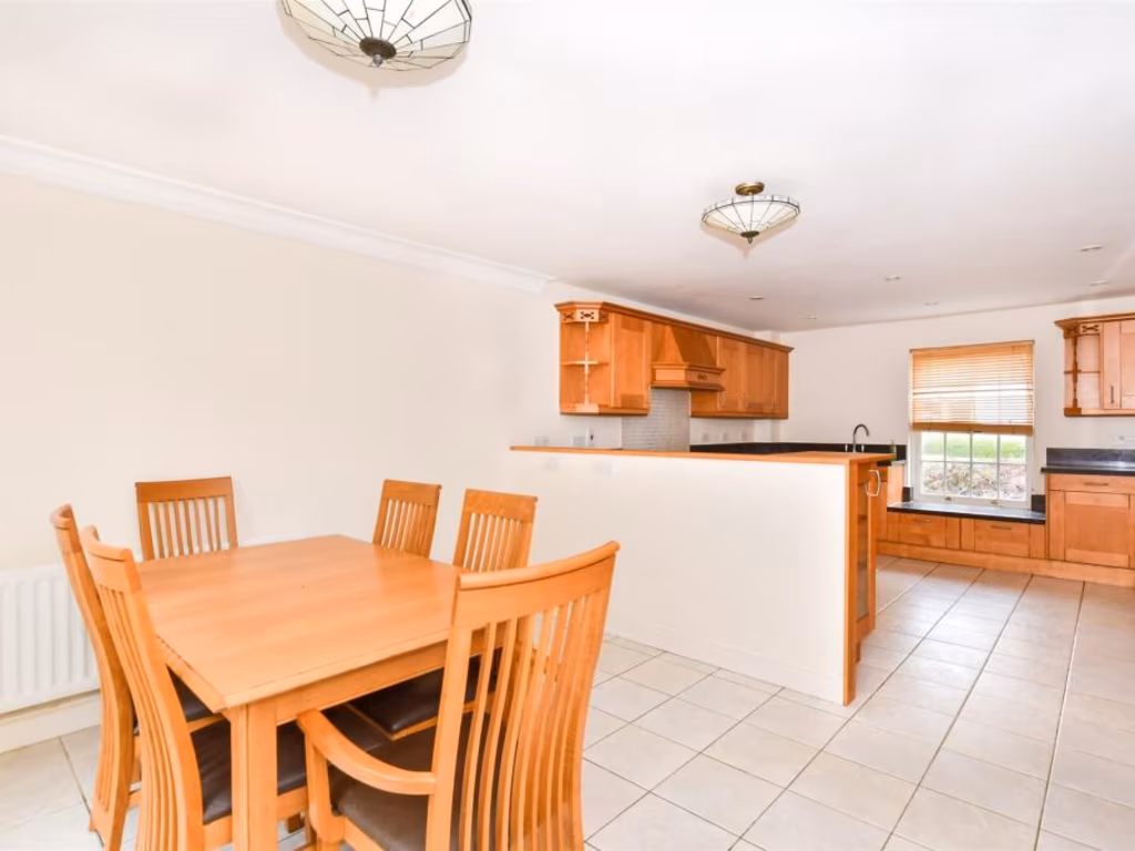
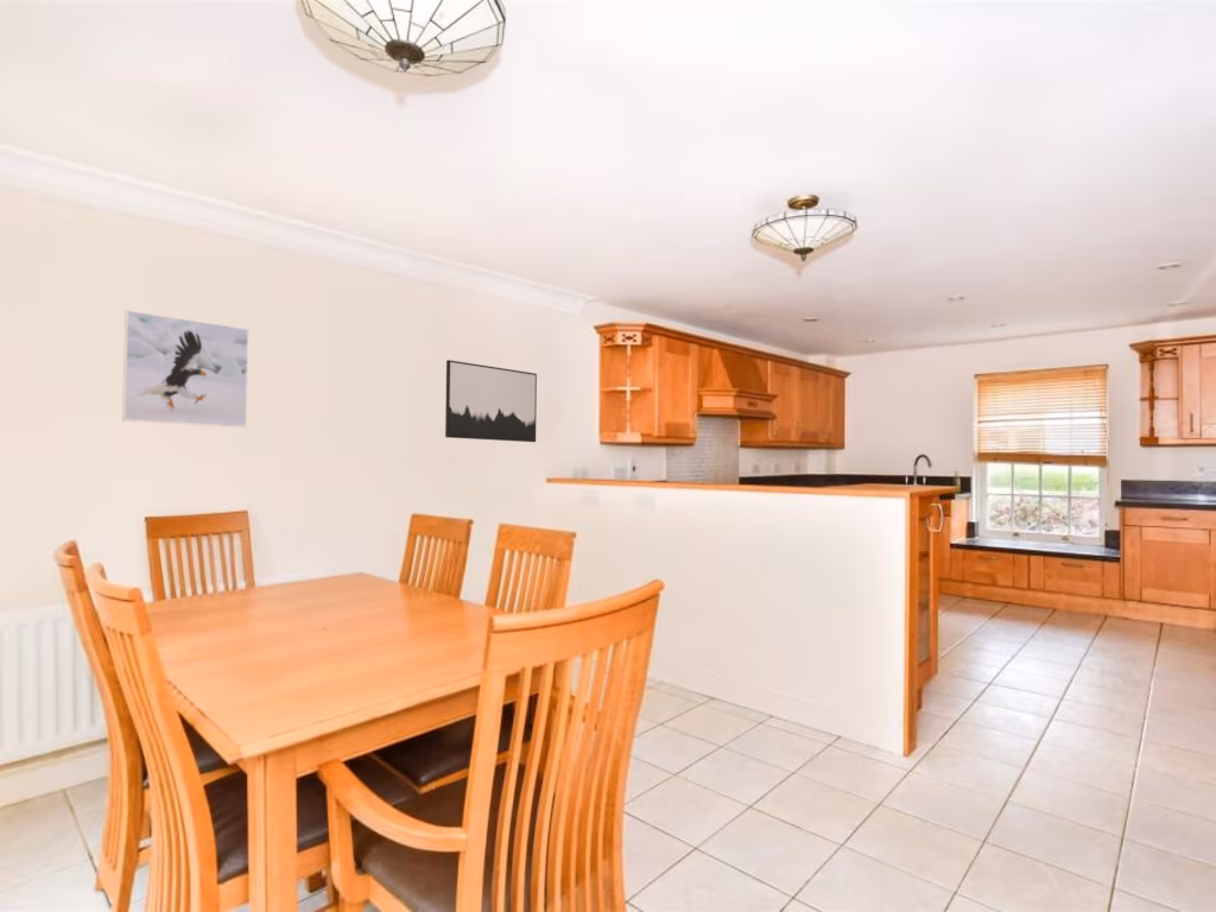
+ wall art (493, 403)
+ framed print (189, 372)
